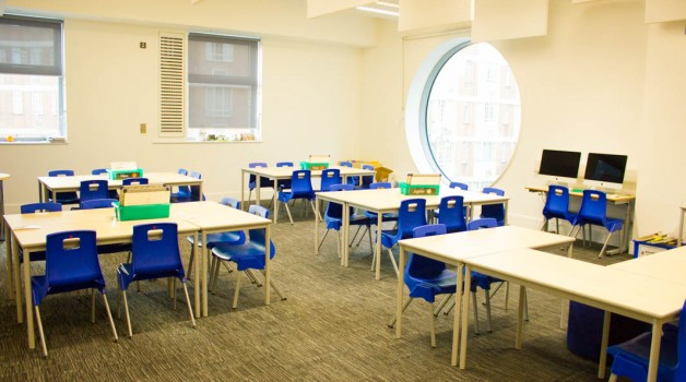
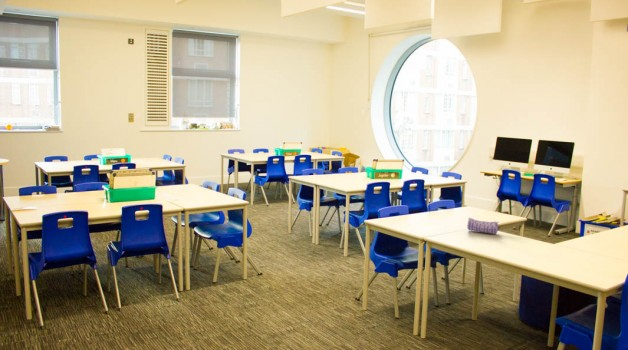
+ pencil case (482, 225)
